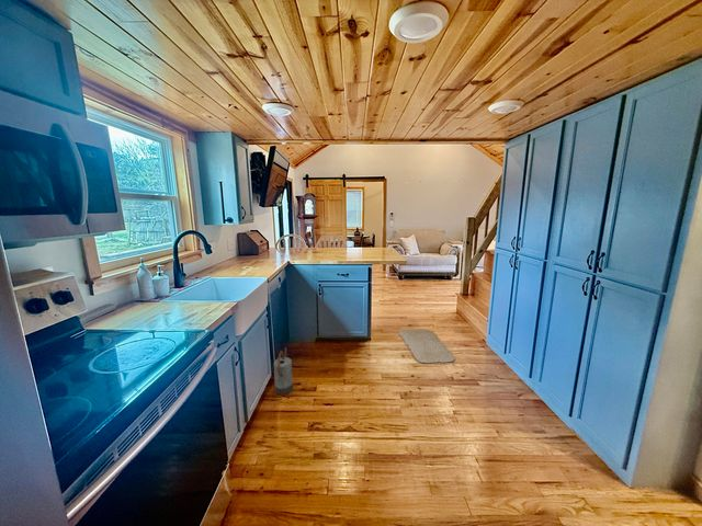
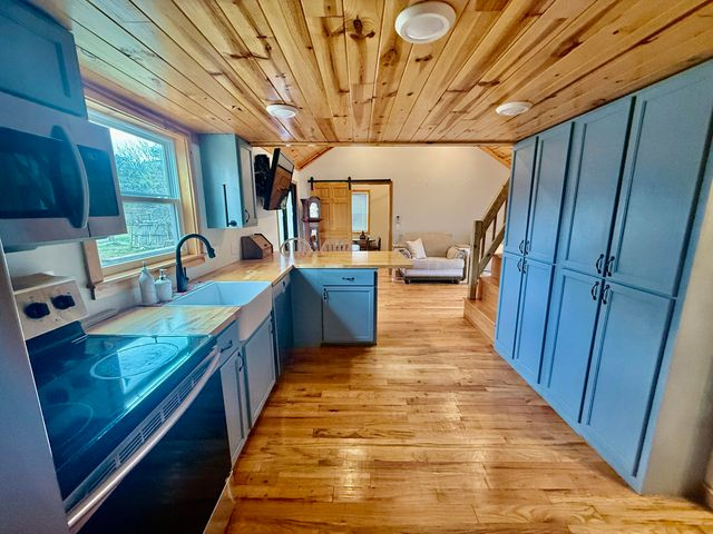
- bath mat (424, 343)
- watering can (283, 368)
